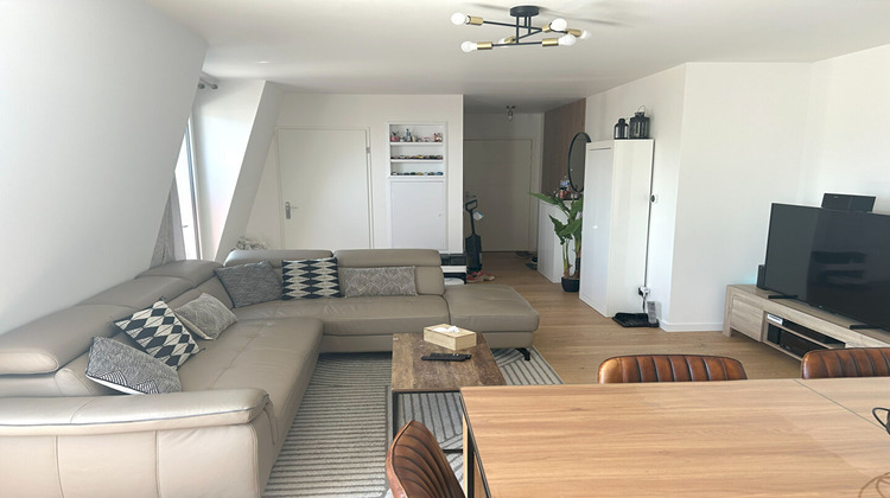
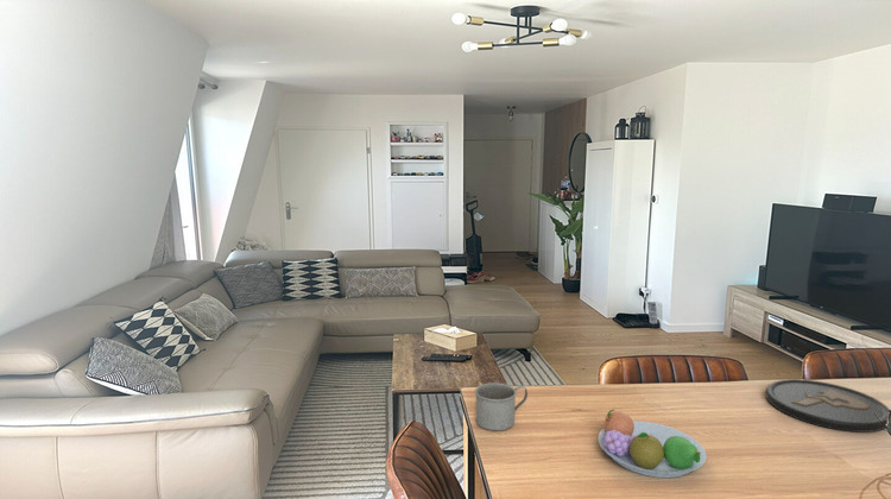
+ fruit bowl (652, 437)
+ mug (498, 405)
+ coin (824, 403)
